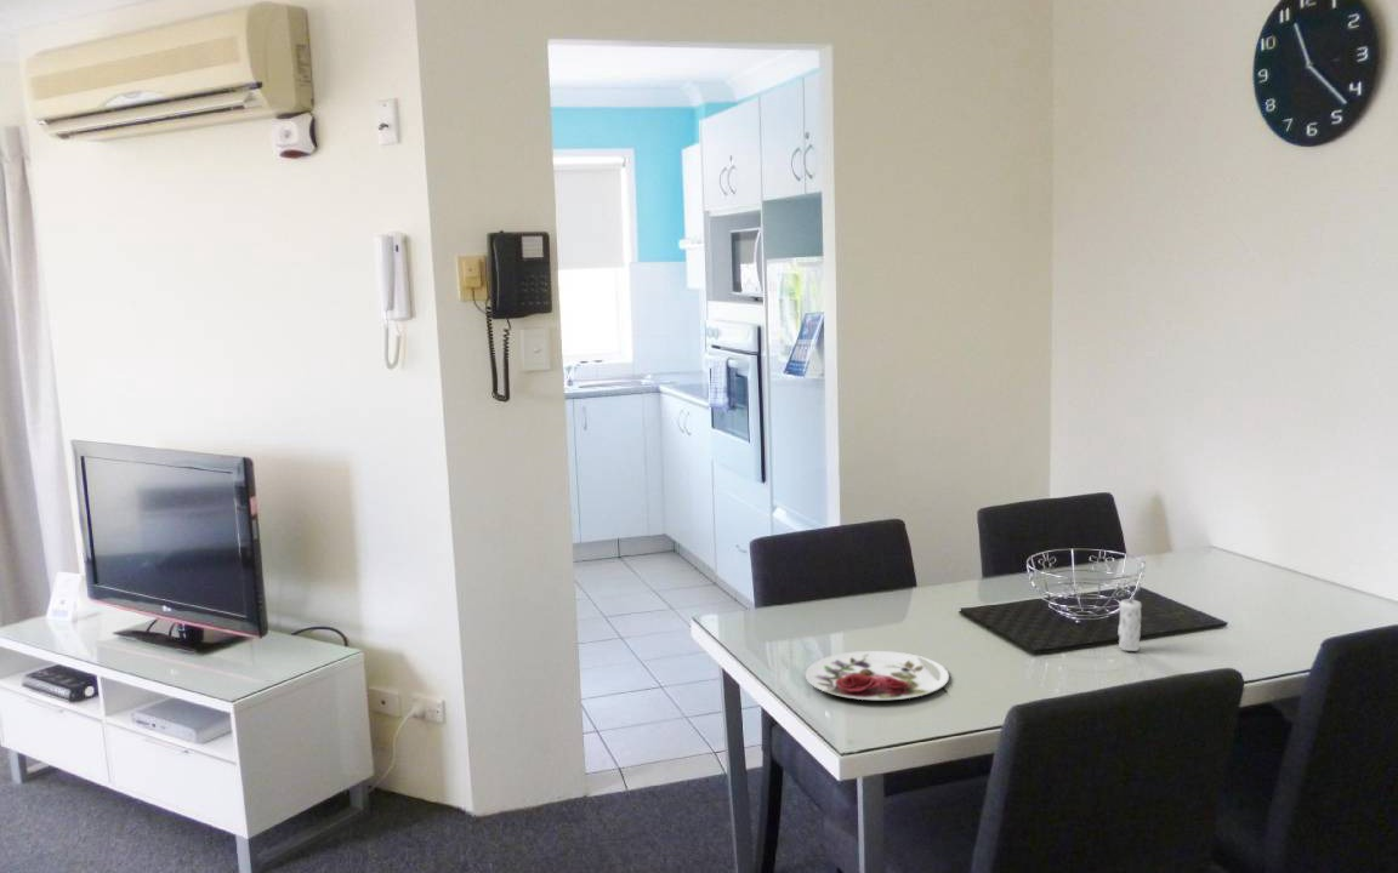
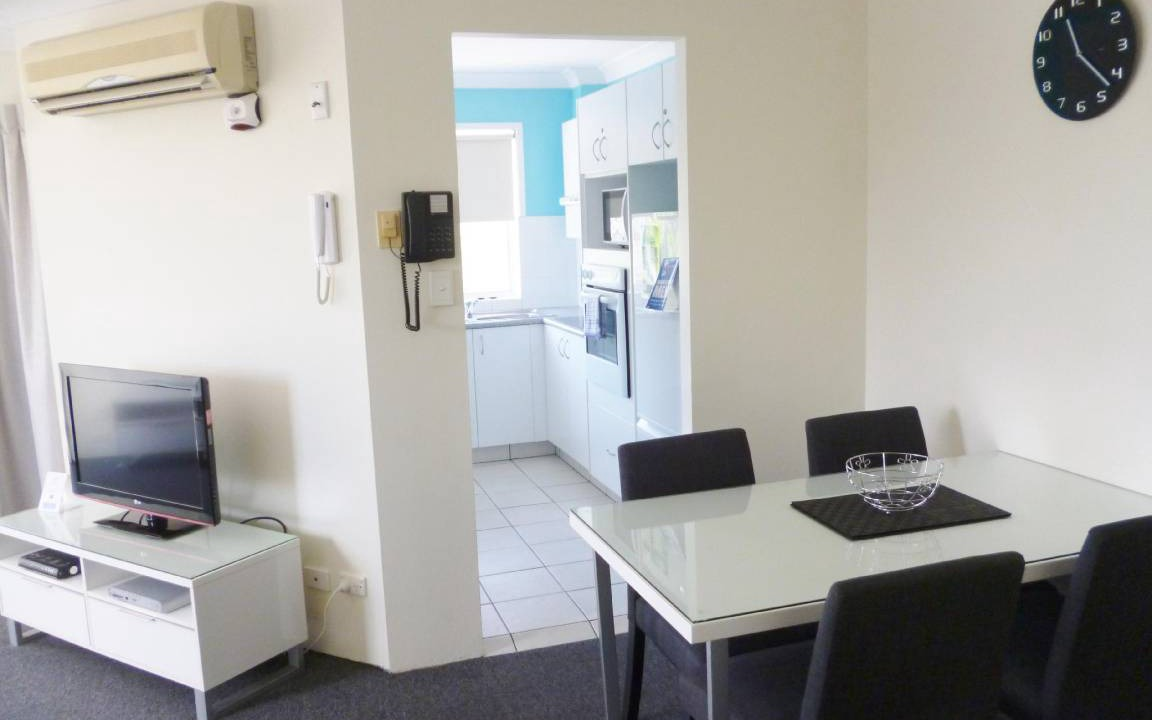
- candle (1129, 620)
- plate (876, 673)
